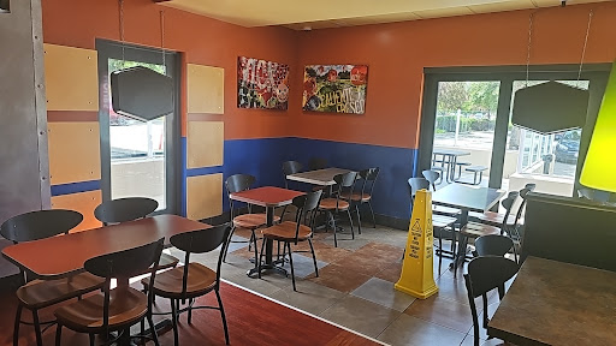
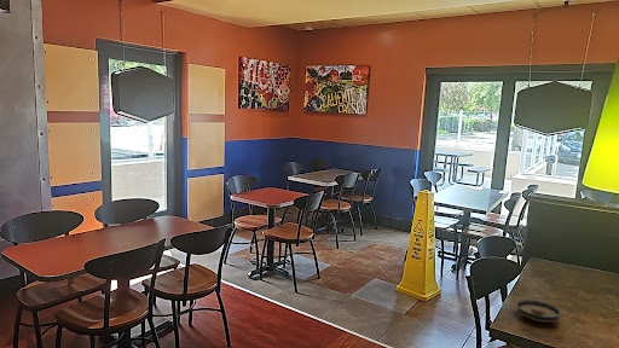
+ saucer (538, 312)
